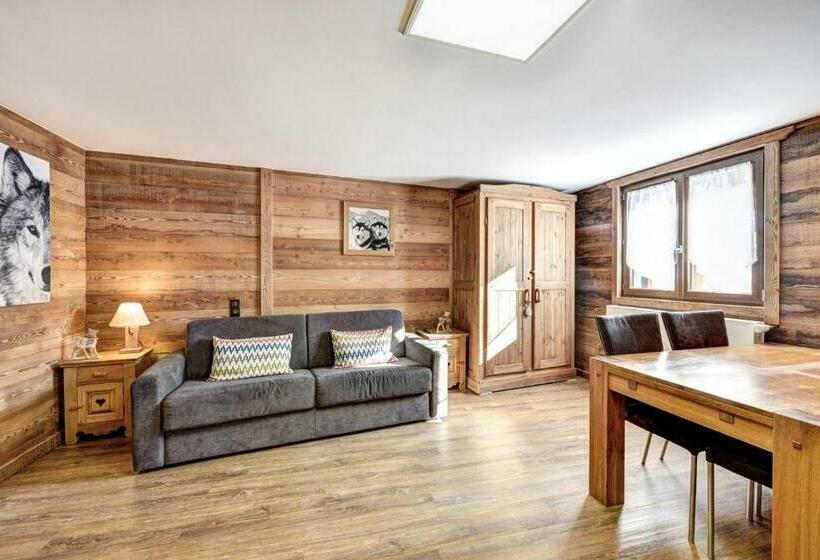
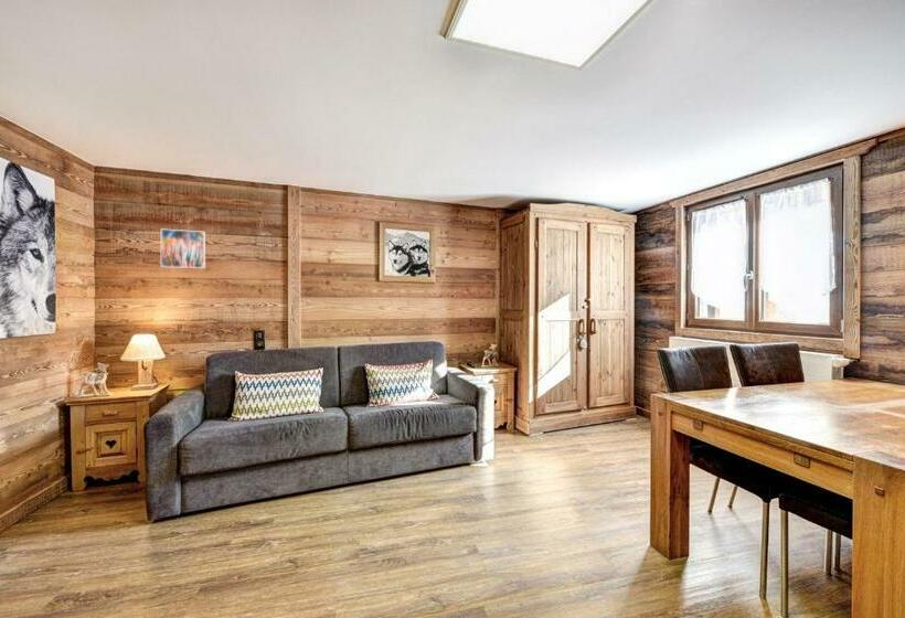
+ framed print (183, 248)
